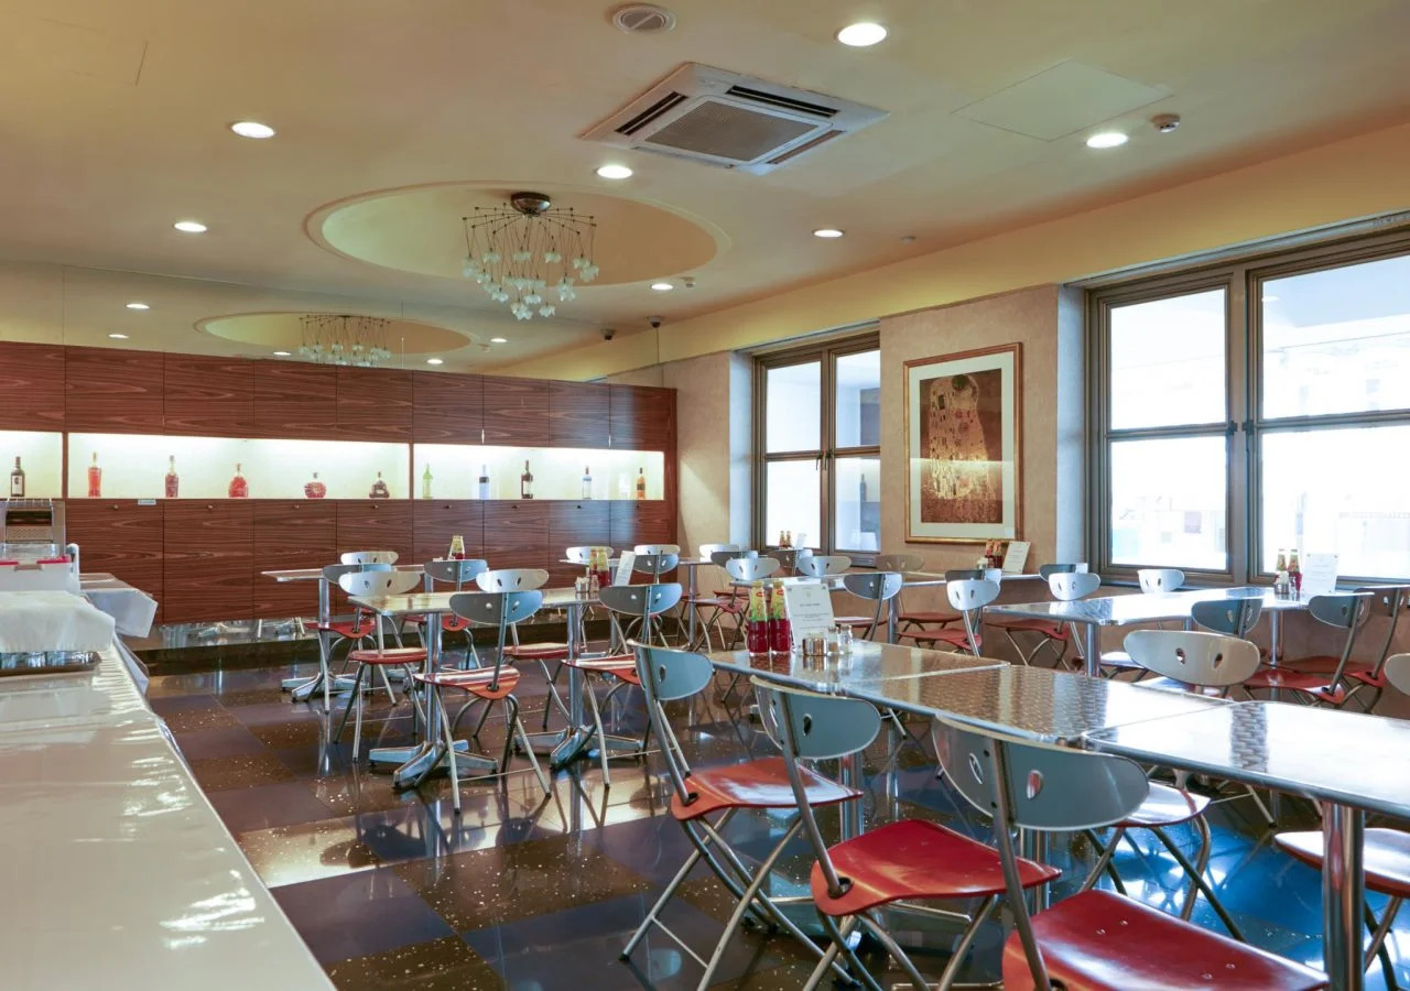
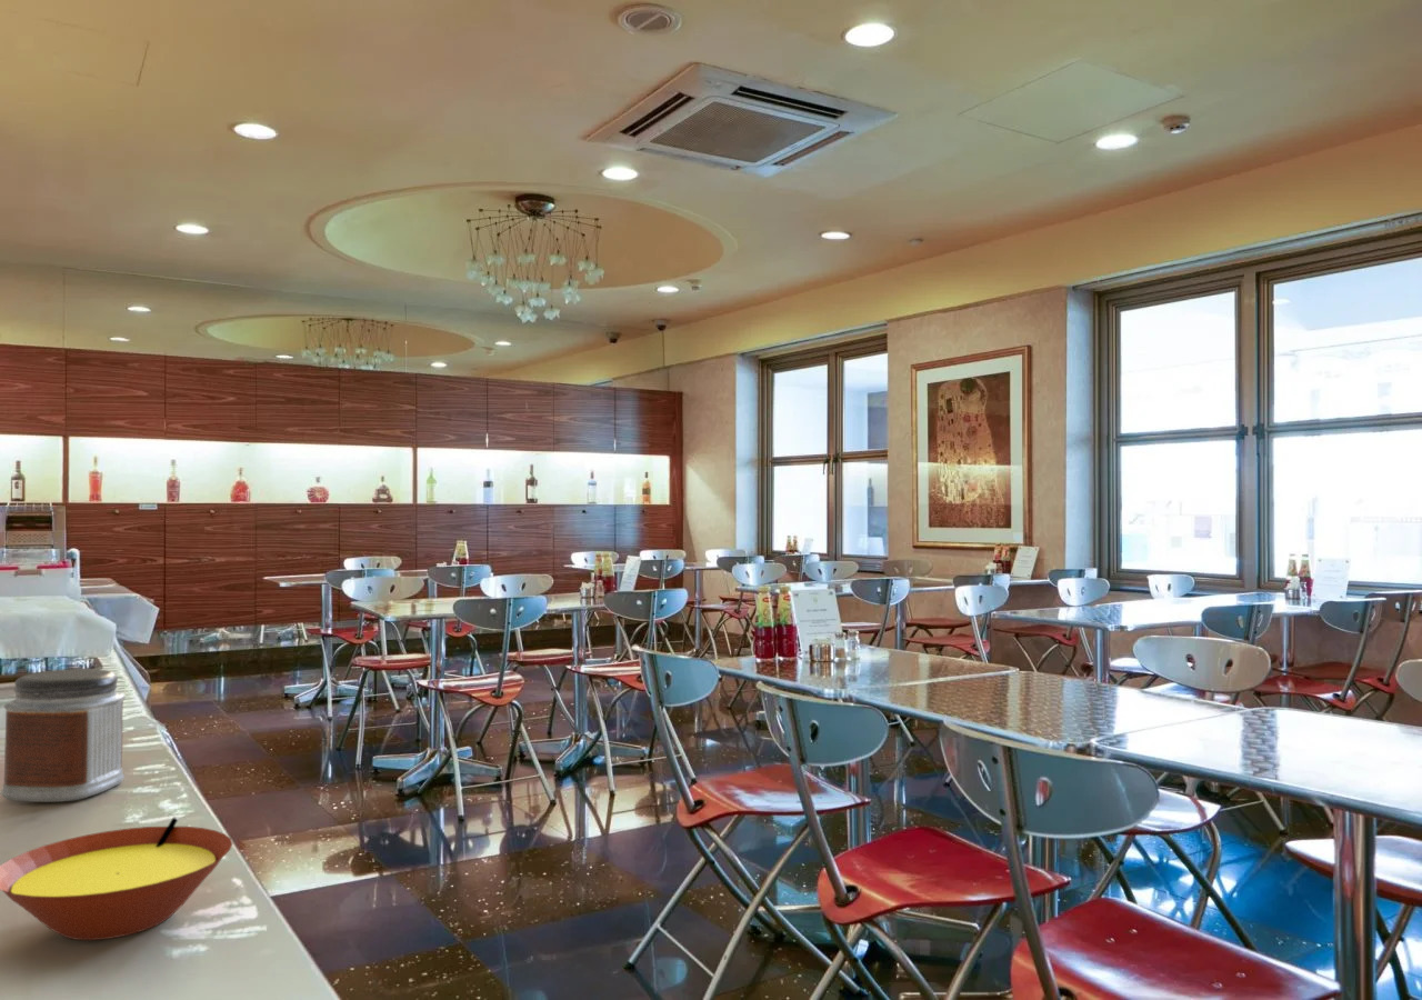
+ jar (64, 731)
+ soup bowl (121, 882)
